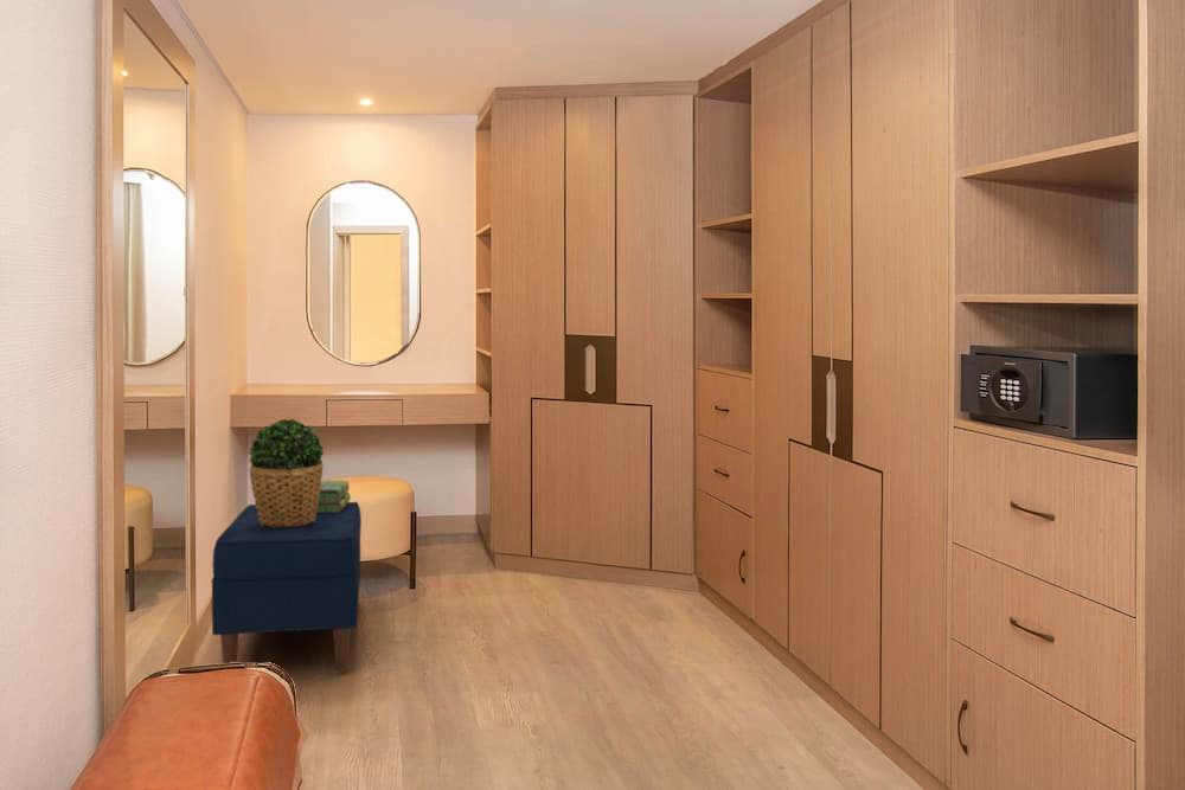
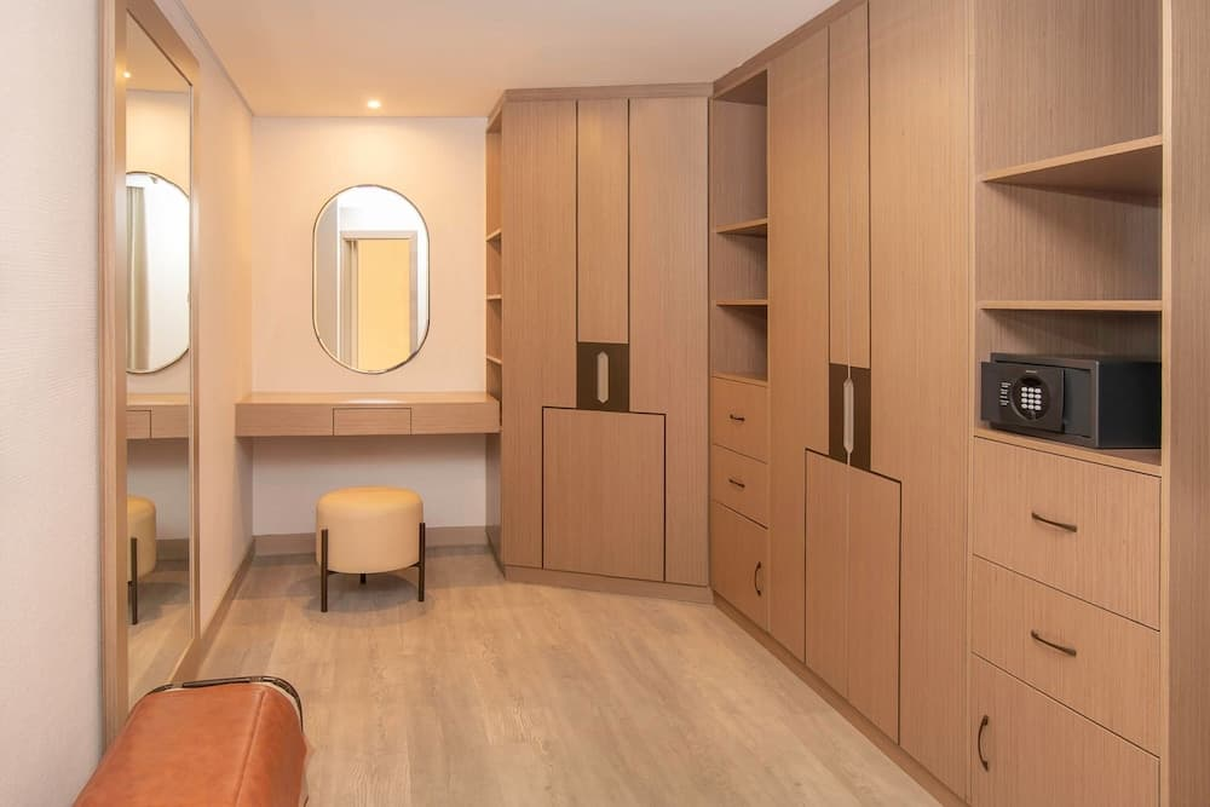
- potted plant (287, 471)
- bench (295, 578)
- stack of books (319, 495)
